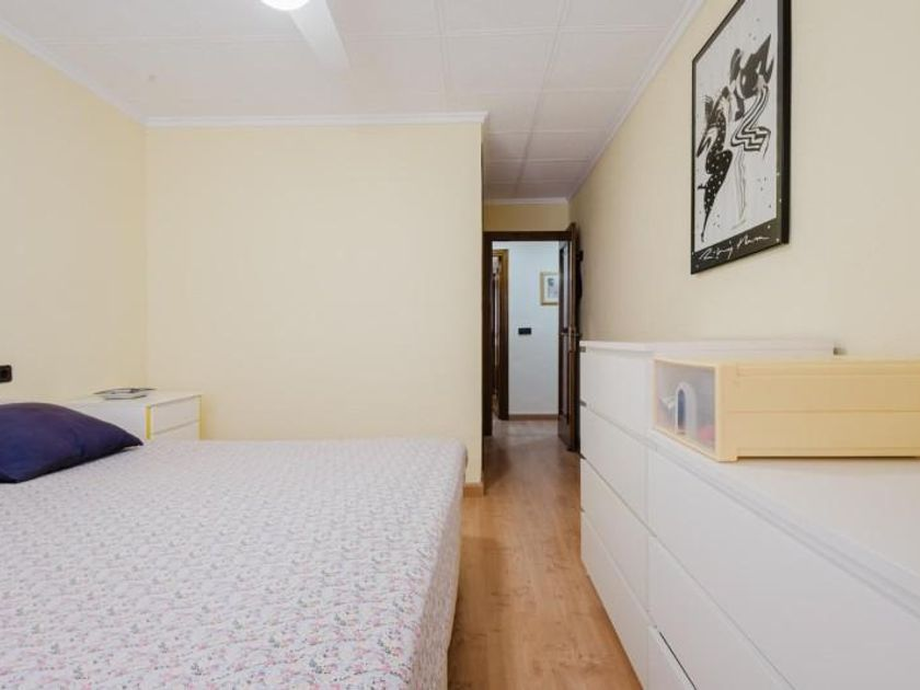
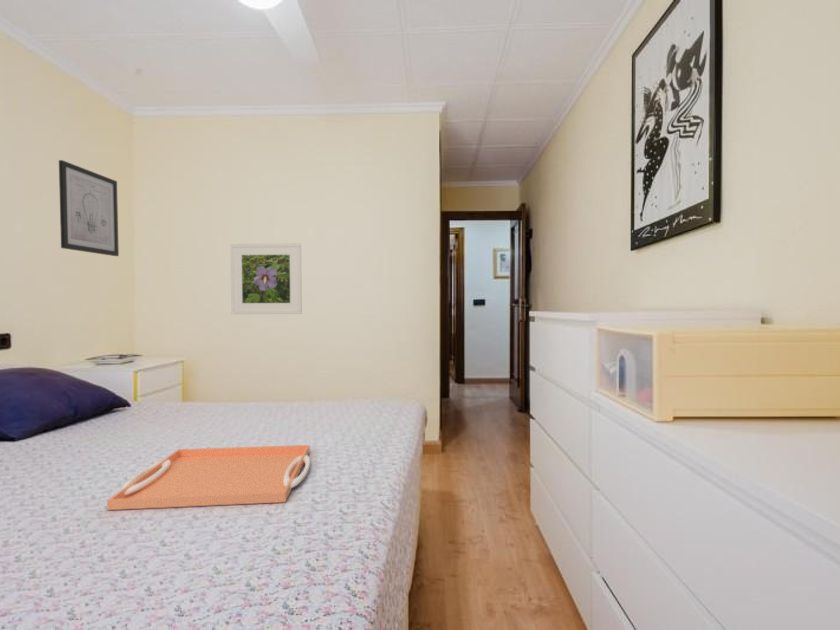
+ serving tray (224, 472)
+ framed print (266, 279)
+ wall art (91, 212)
